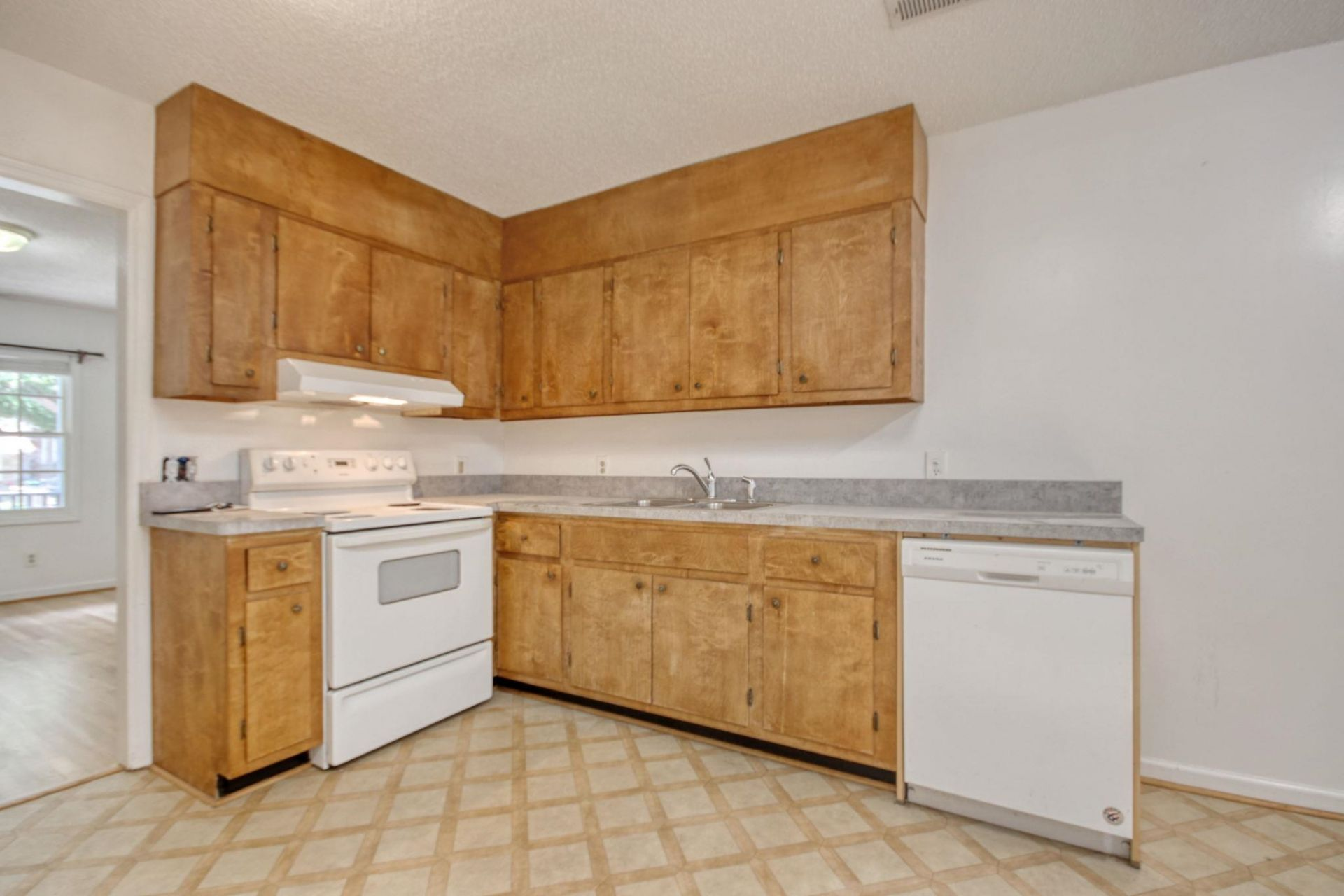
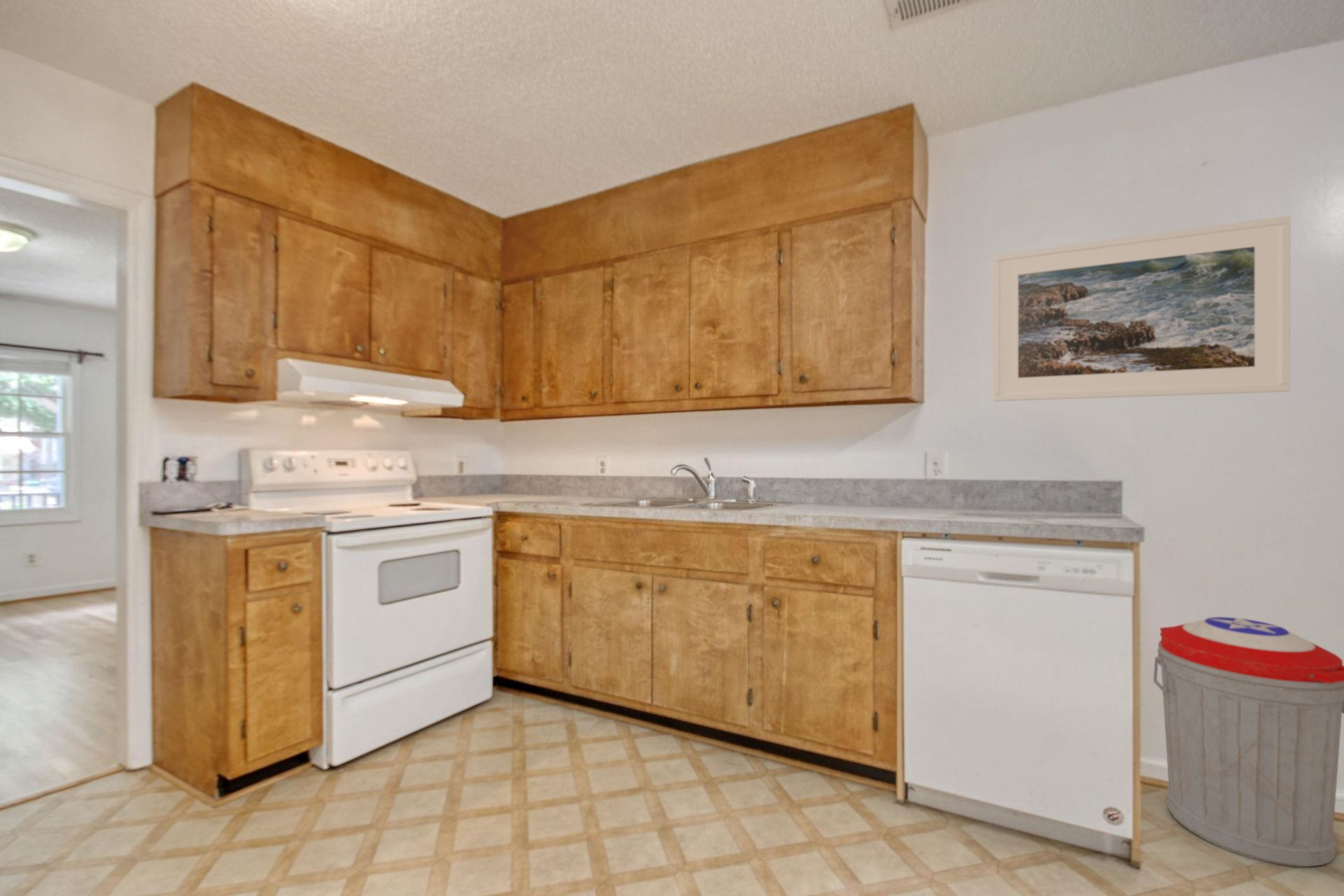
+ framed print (1127, 317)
+ trash can (1245, 726)
